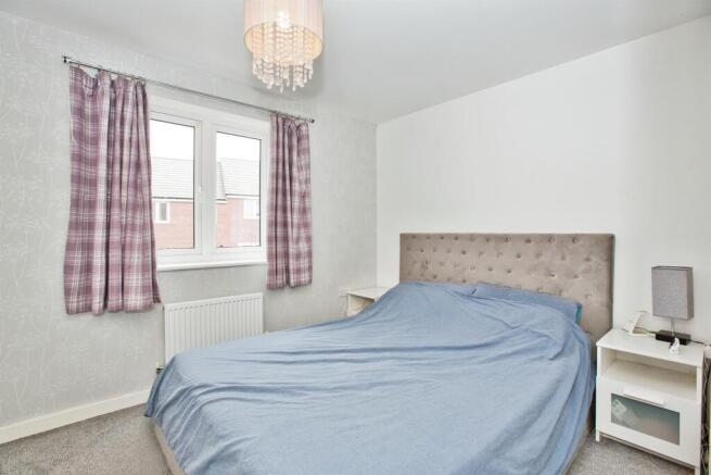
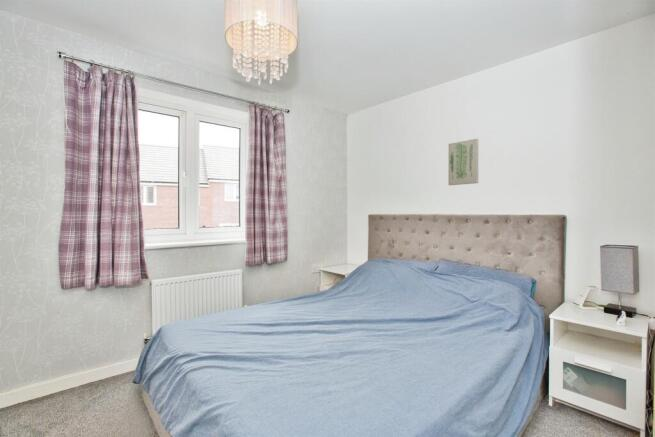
+ wall art (462, 162)
